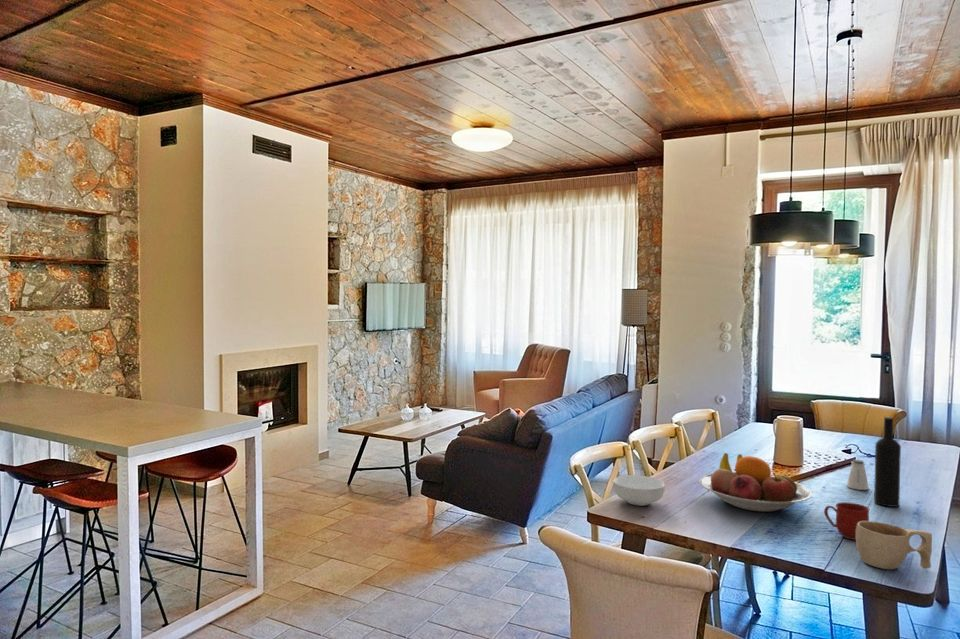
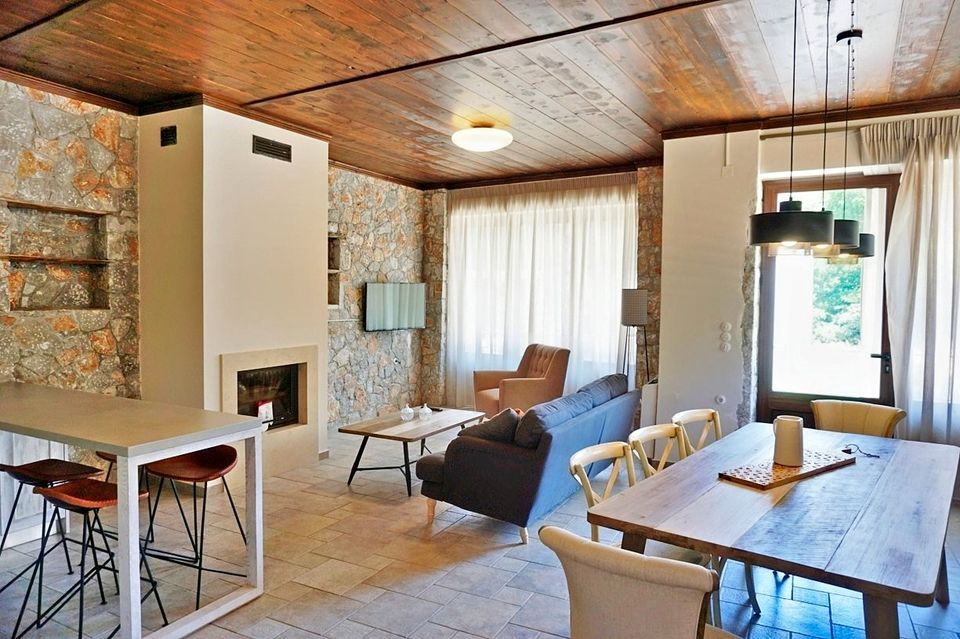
- fruit bowl (753, 481)
- cup (893, 546)
- saltshaker (857, 473)
- mug (845, 520)
- wine bottle (887, 460)
- cereal bowl (638, 491)
